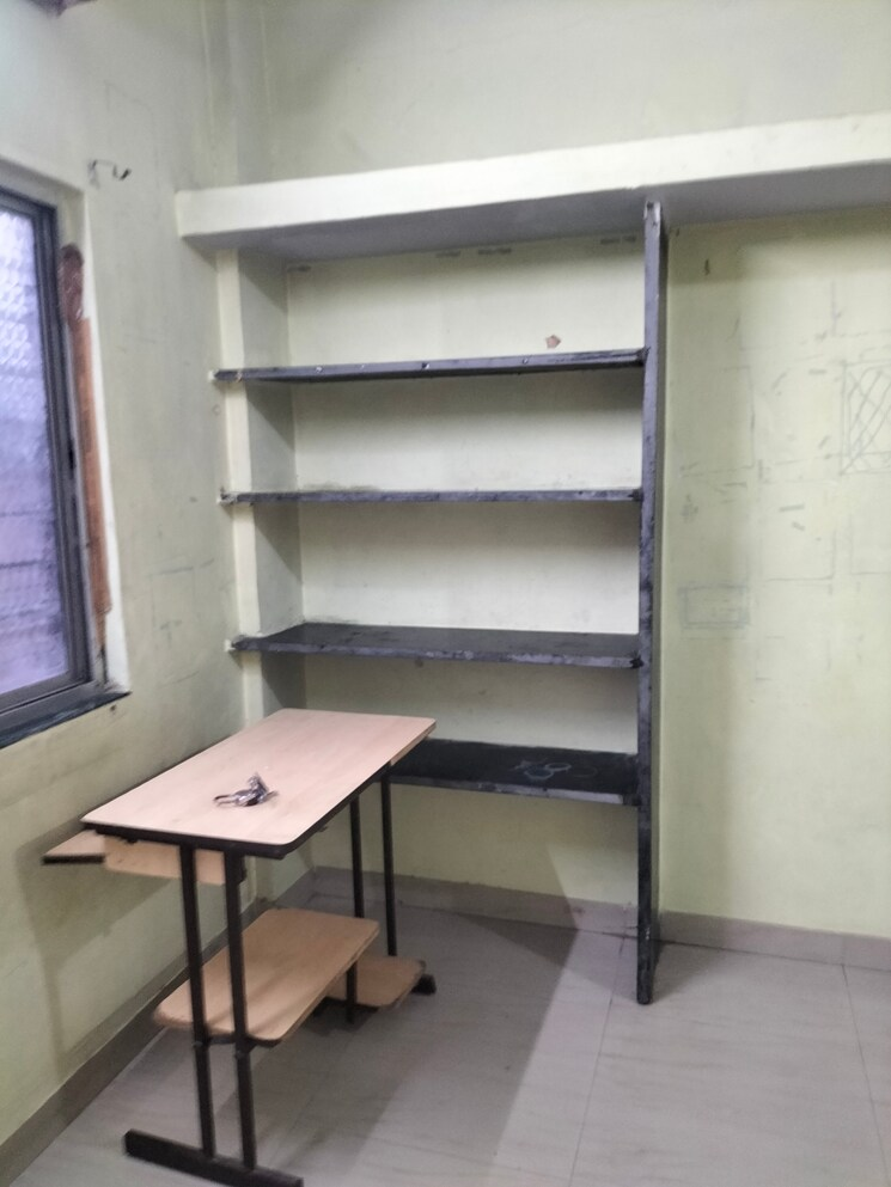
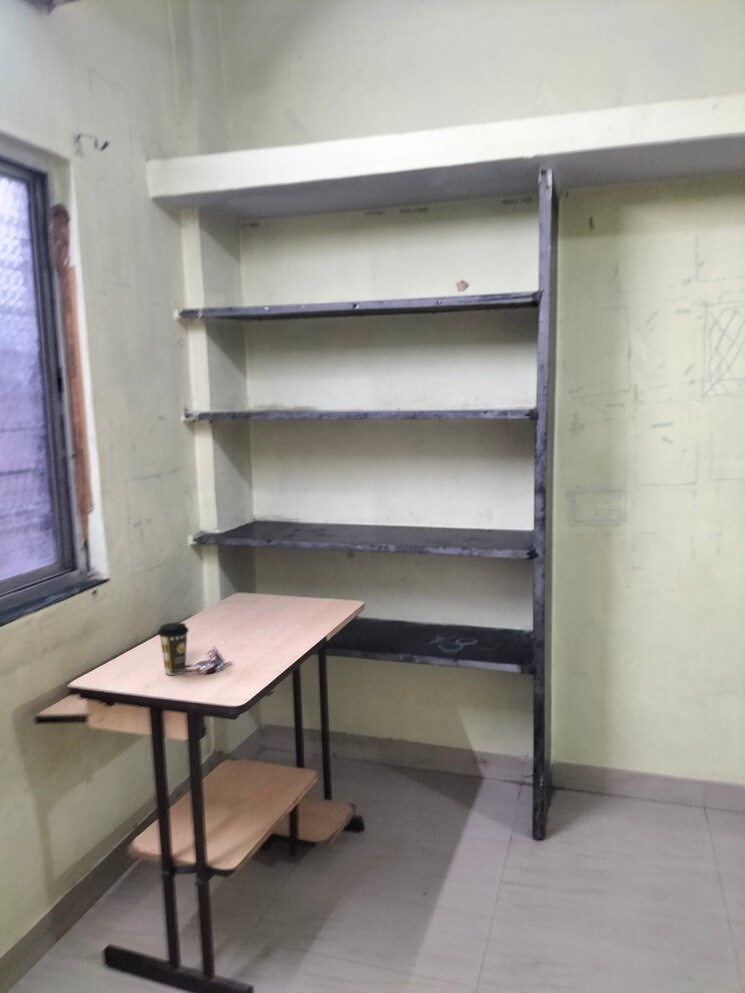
+ coffee cup (174, 648)
